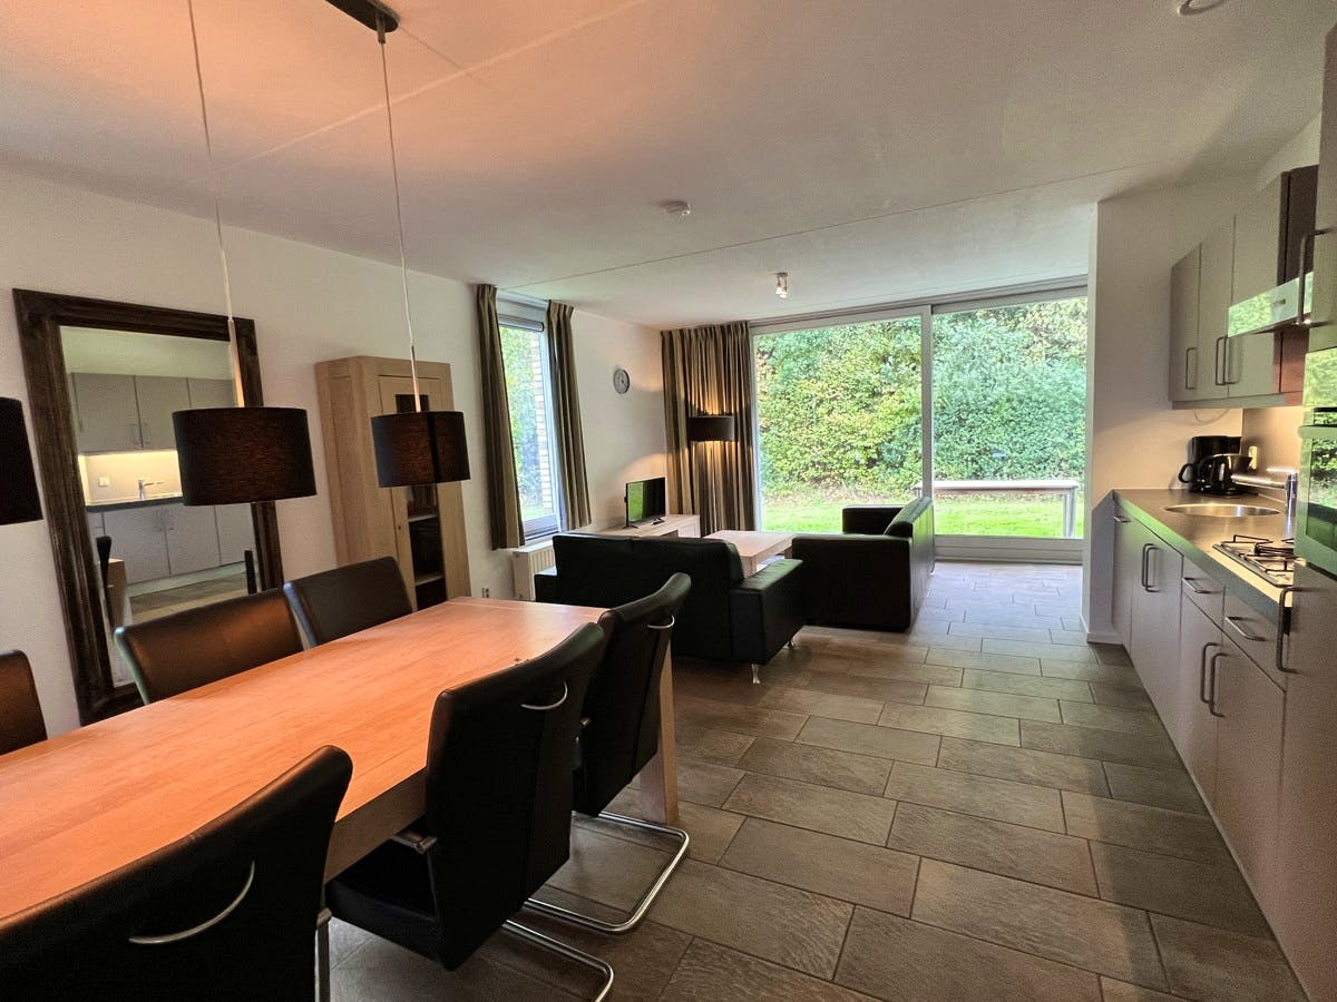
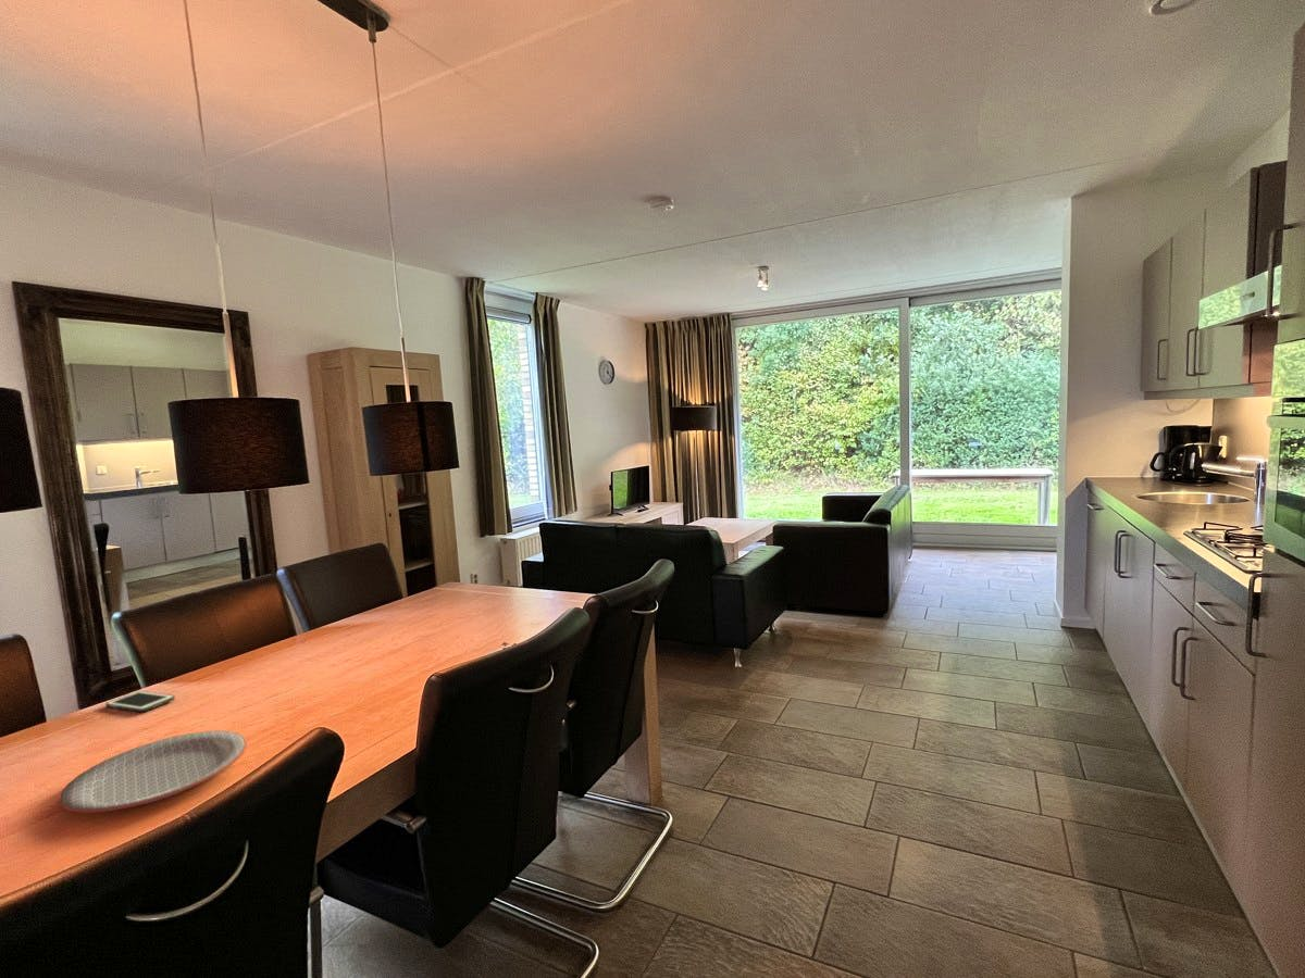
+ plate (160, 770)
+ cell phone (140, 701)
